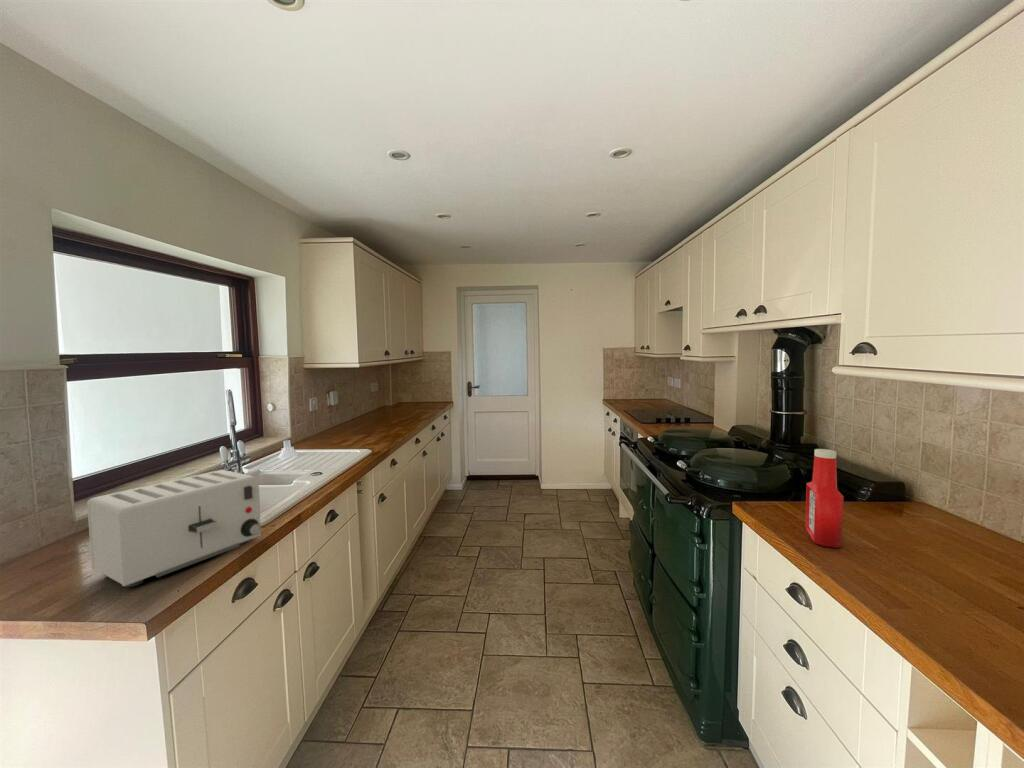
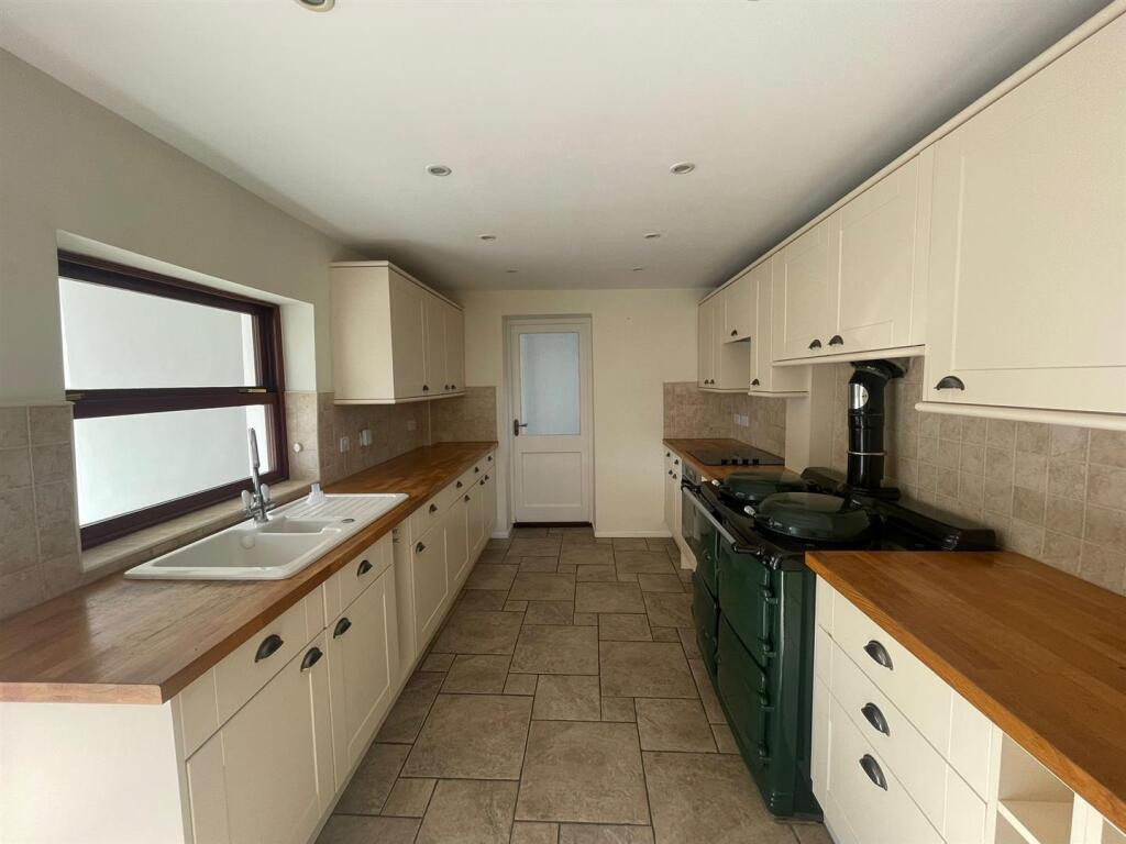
- soap bottle (823, 494)
- toaster (184, 522)
